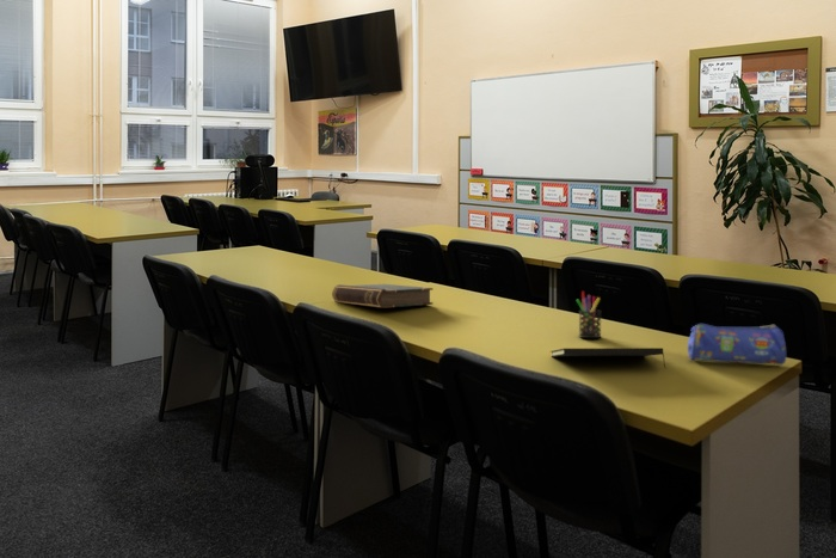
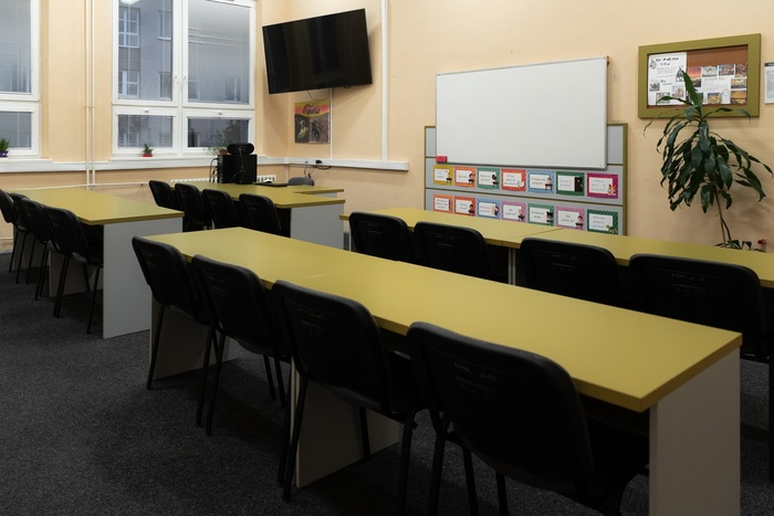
- notepad (603, 352)
- pen holder (586, 314)
- pencil case (736, 343)
- book (381, 294)
